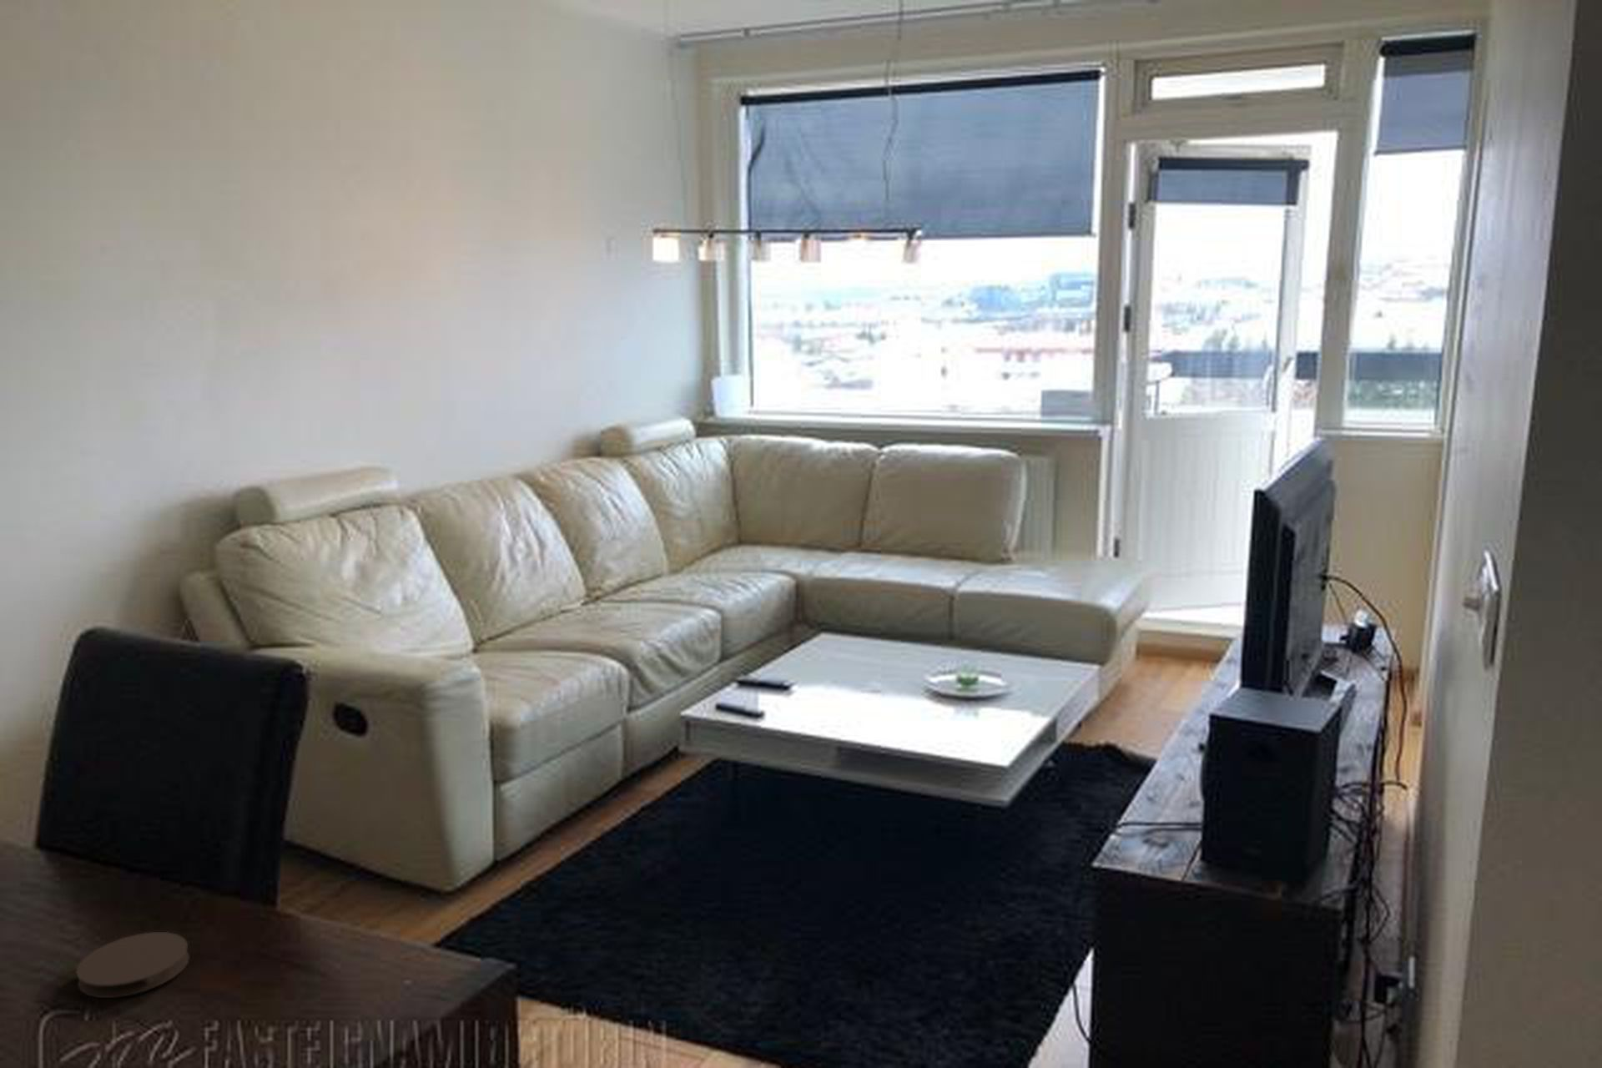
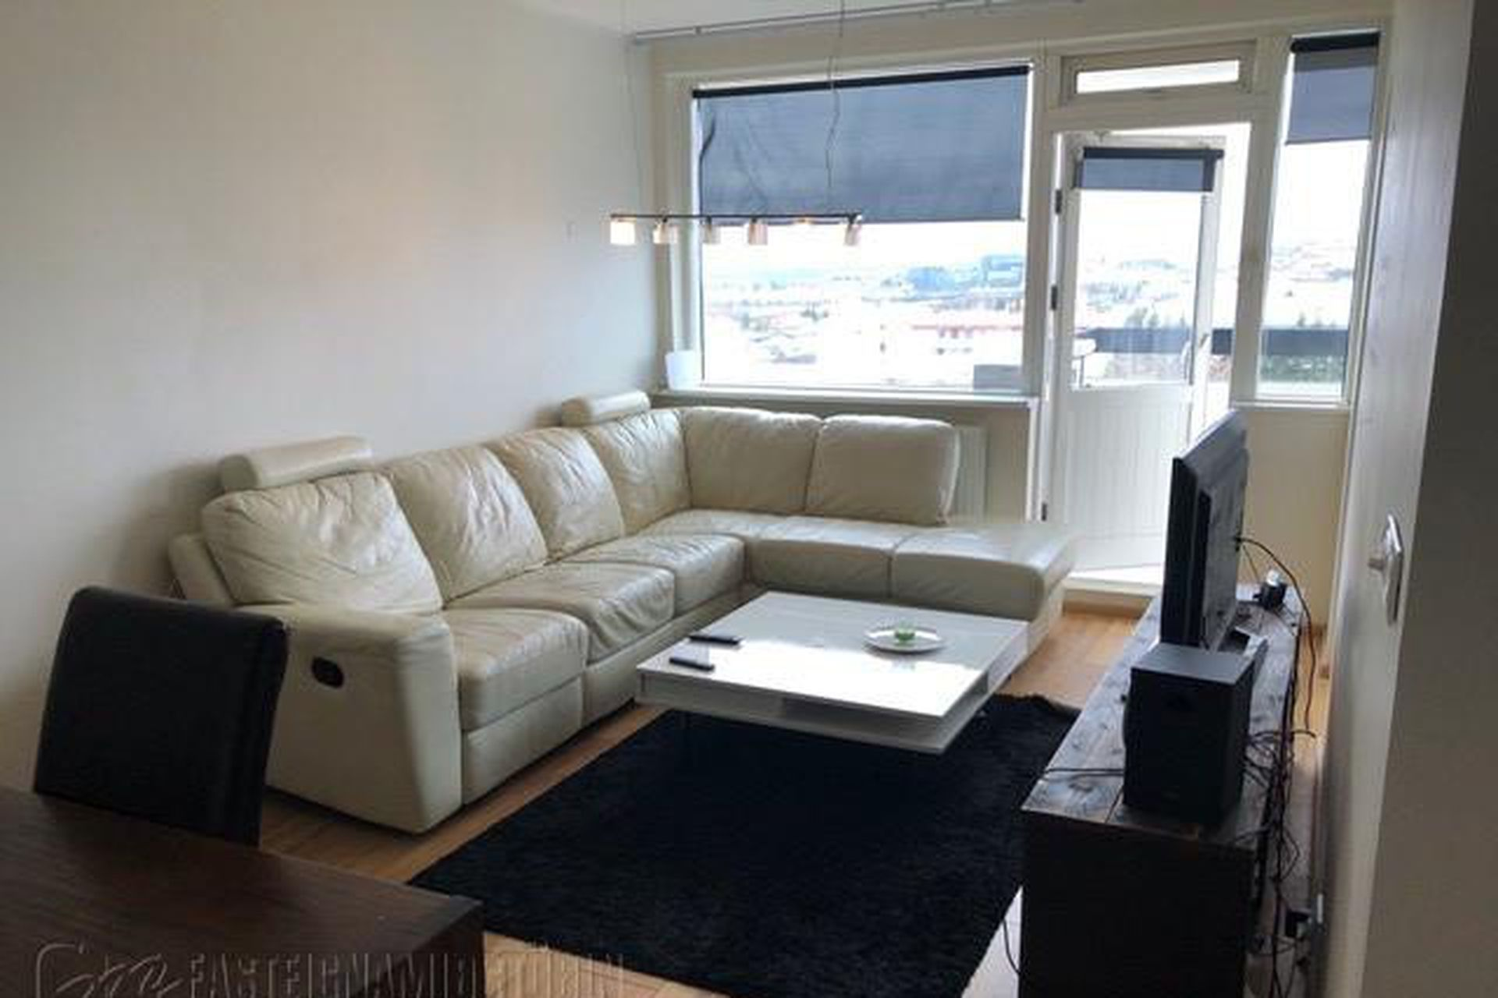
- coaster (134, 963)
